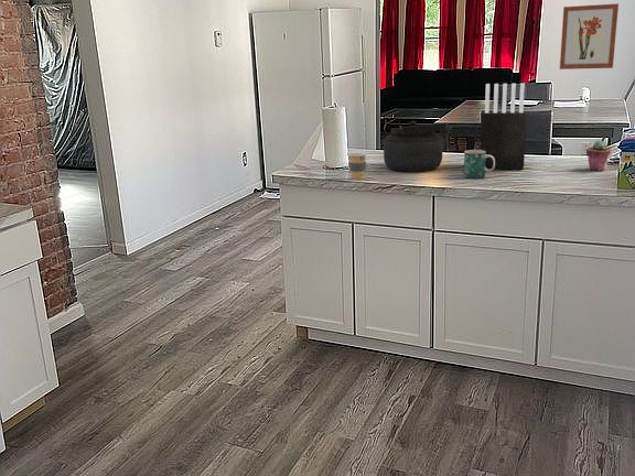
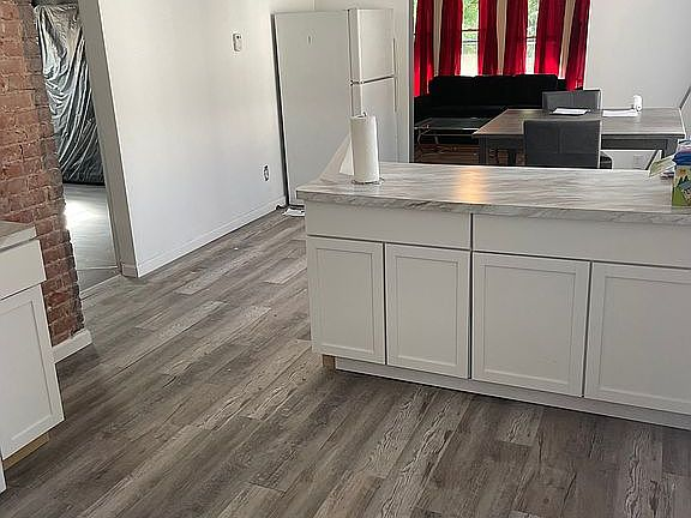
- mug (478, 163)
- wall art (588, 36)
- kettle (415, 144)
- potted succulent (598, 154)
- coffee cup (357, 164)
- knife block (504, 125)
